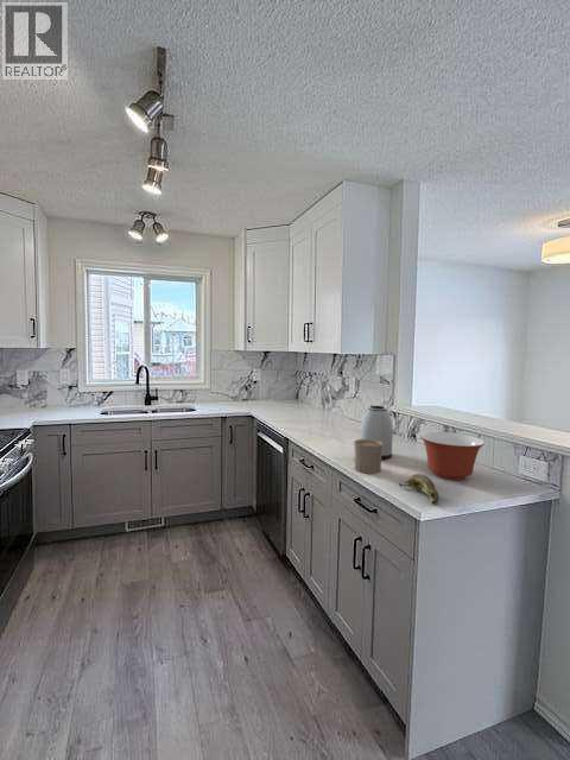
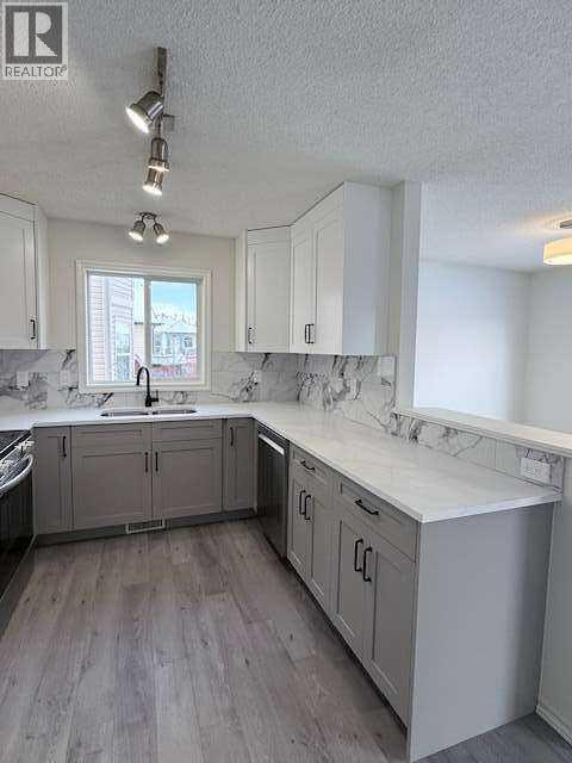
- cup (367, 455)
- mixing bowl (450, 456)
- kettle (374, 429)
- banana (419, 484)
